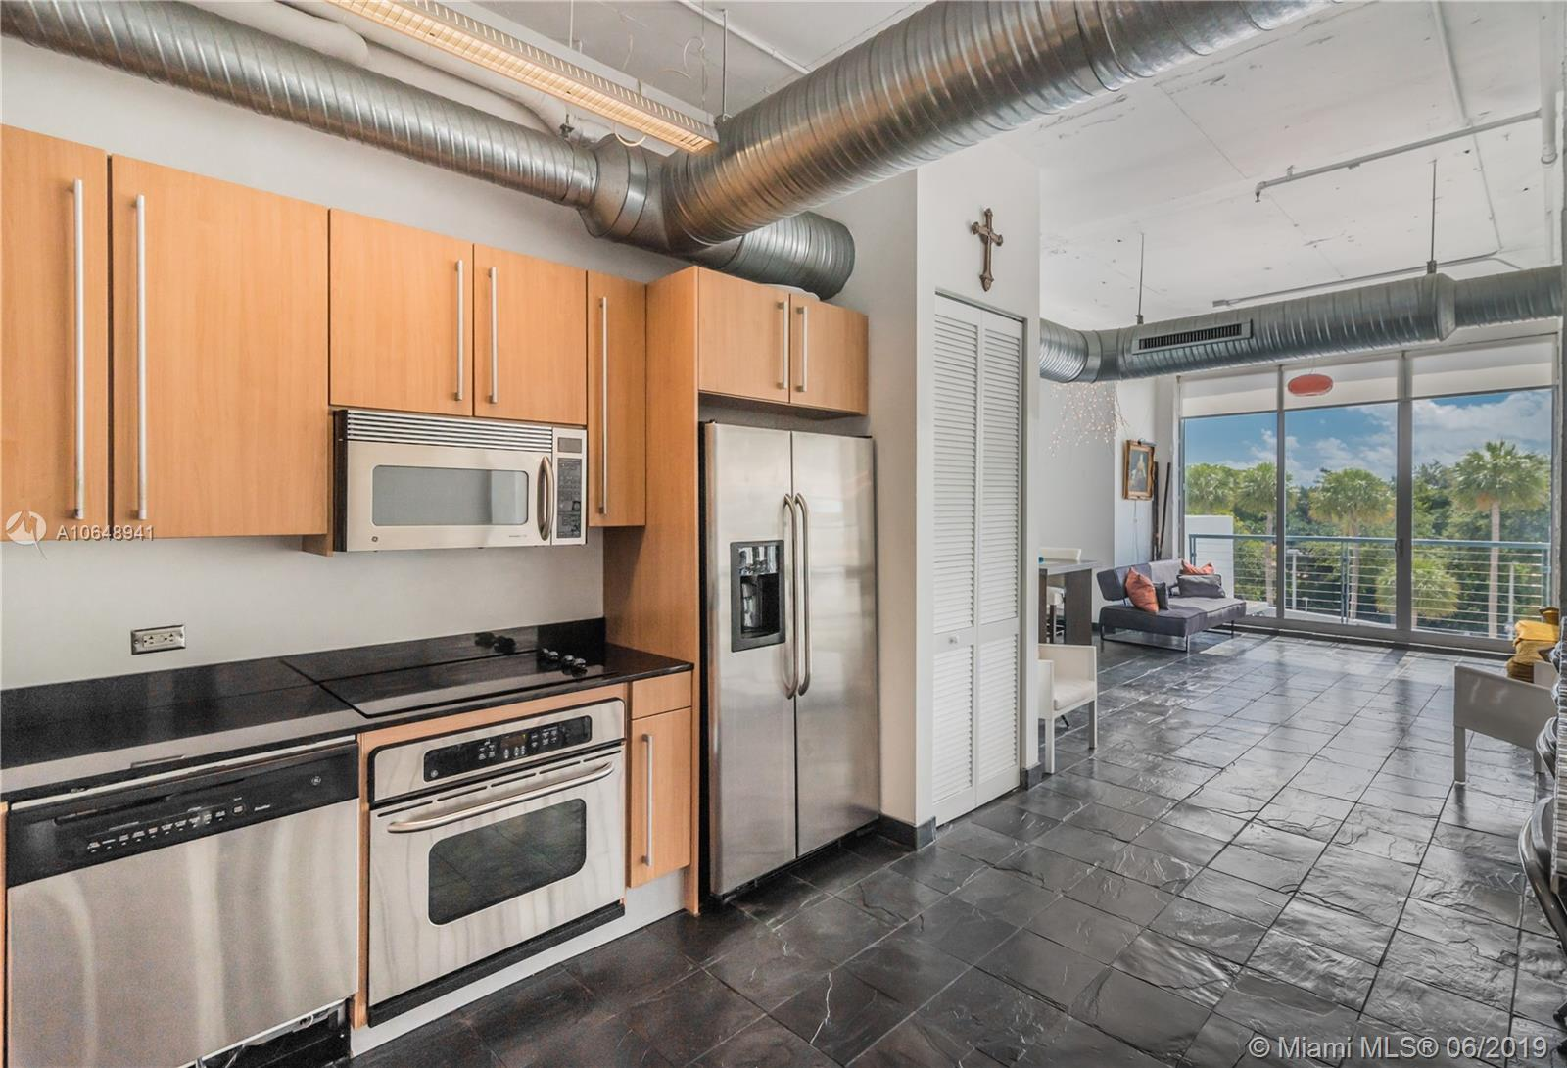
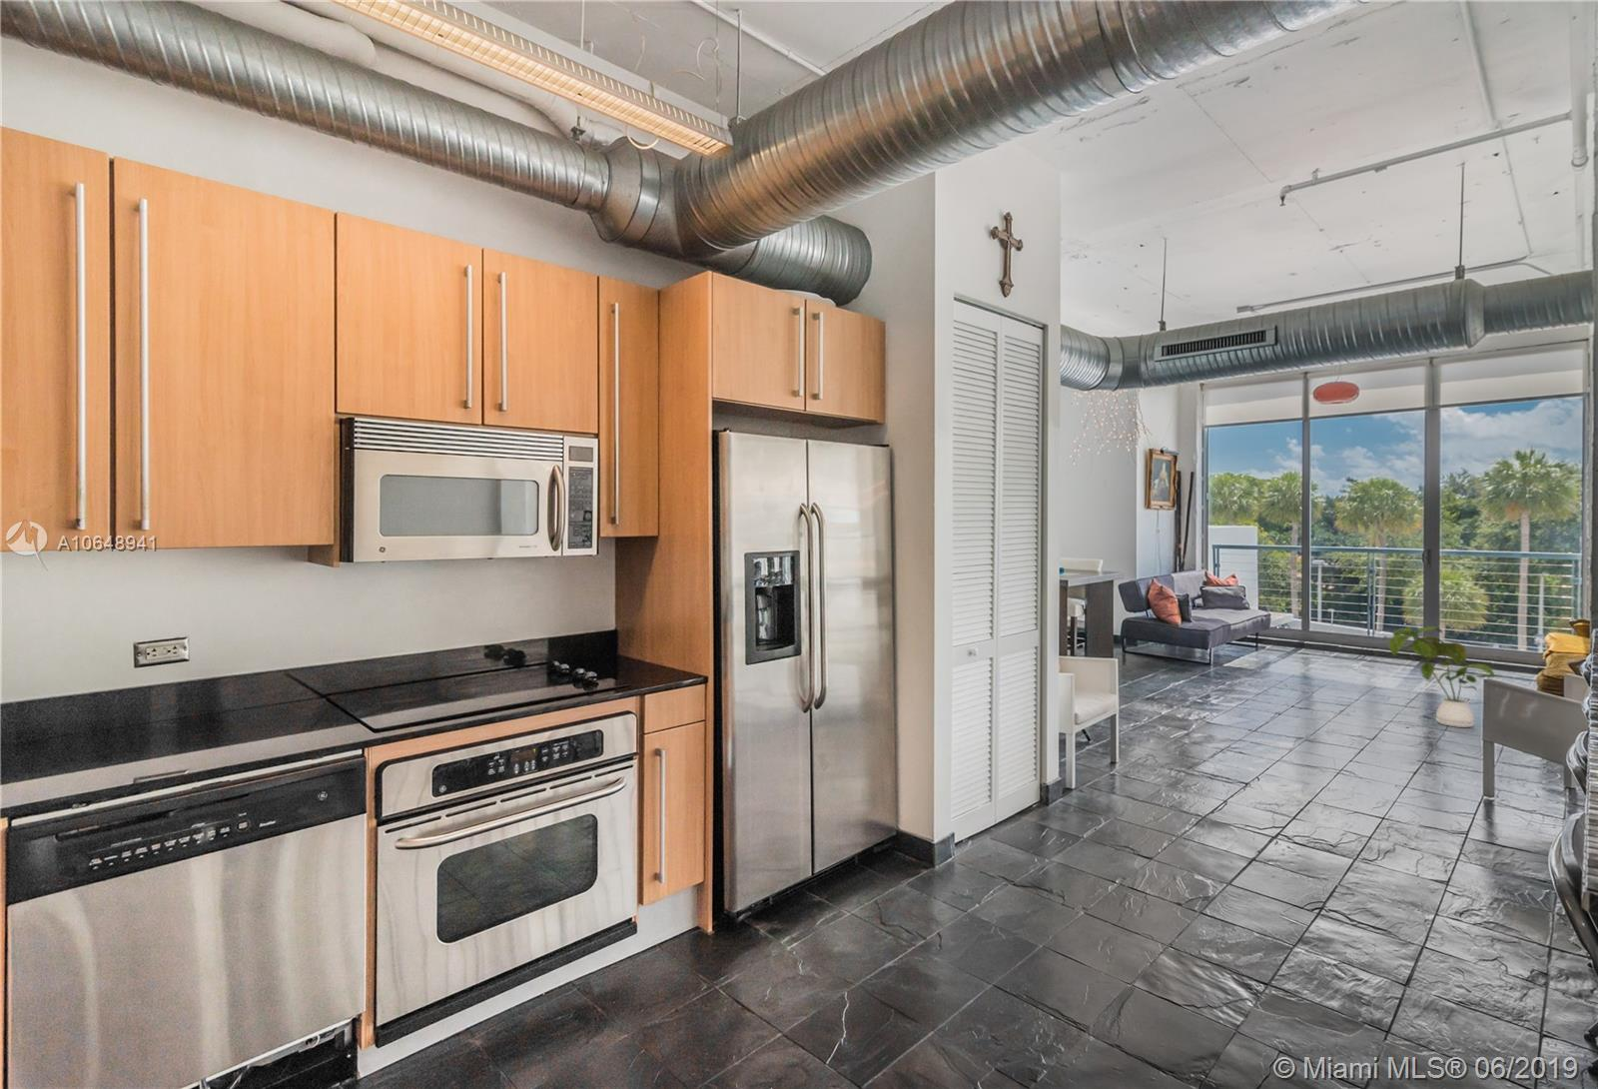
+ house plant (1435, 675)
